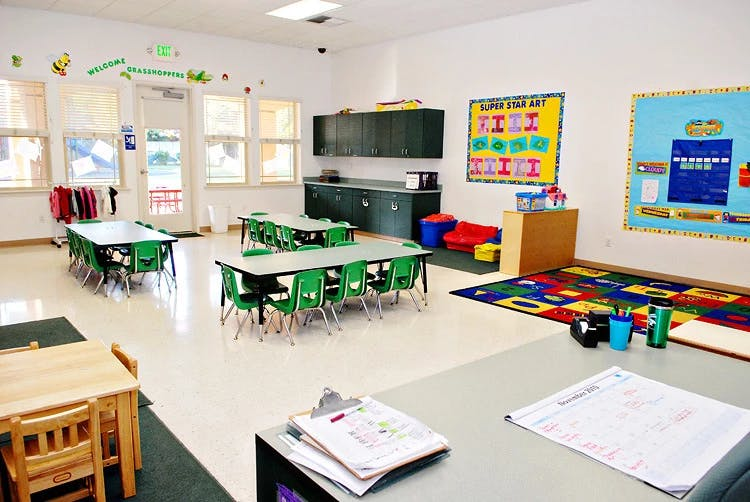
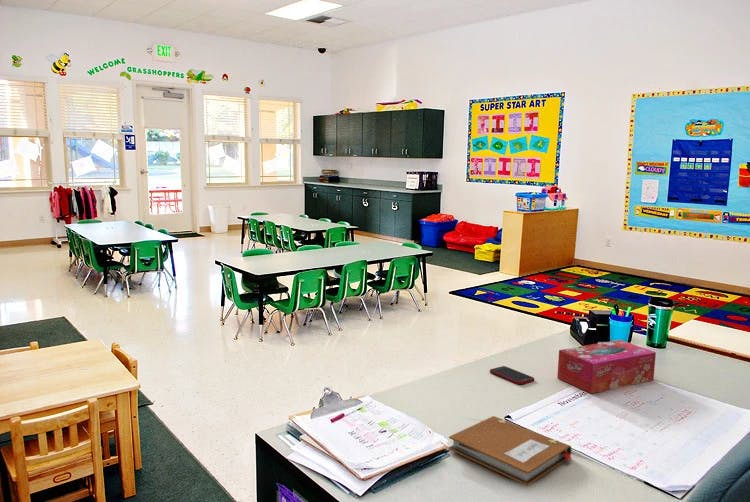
+ cell phone (511, 375)
+ notebook (511, 447)
+ tissue box (606, 365)
